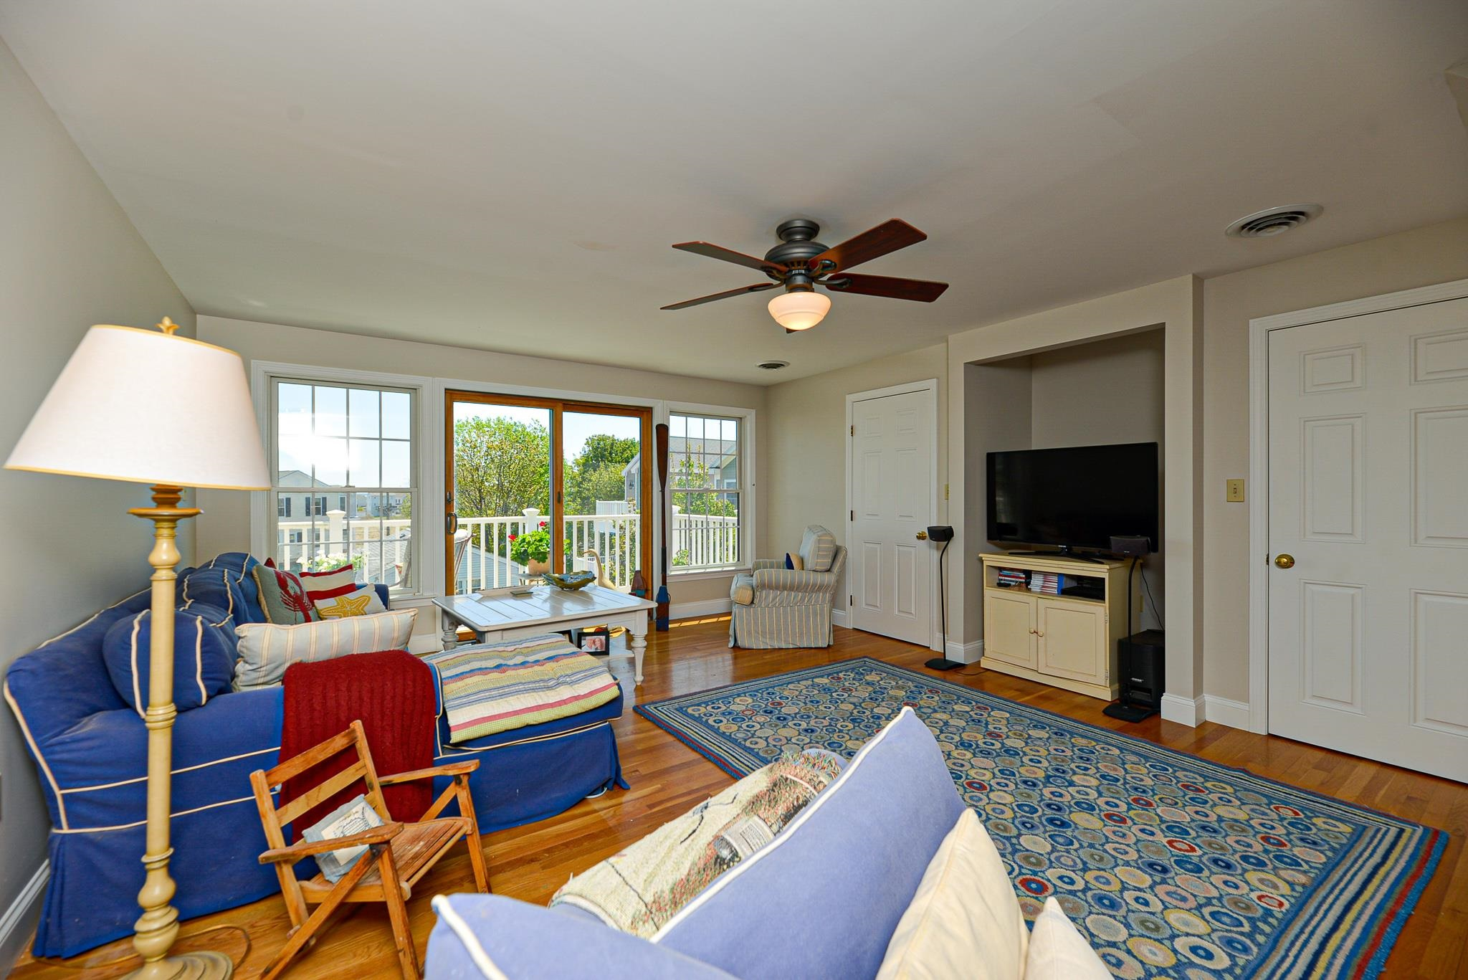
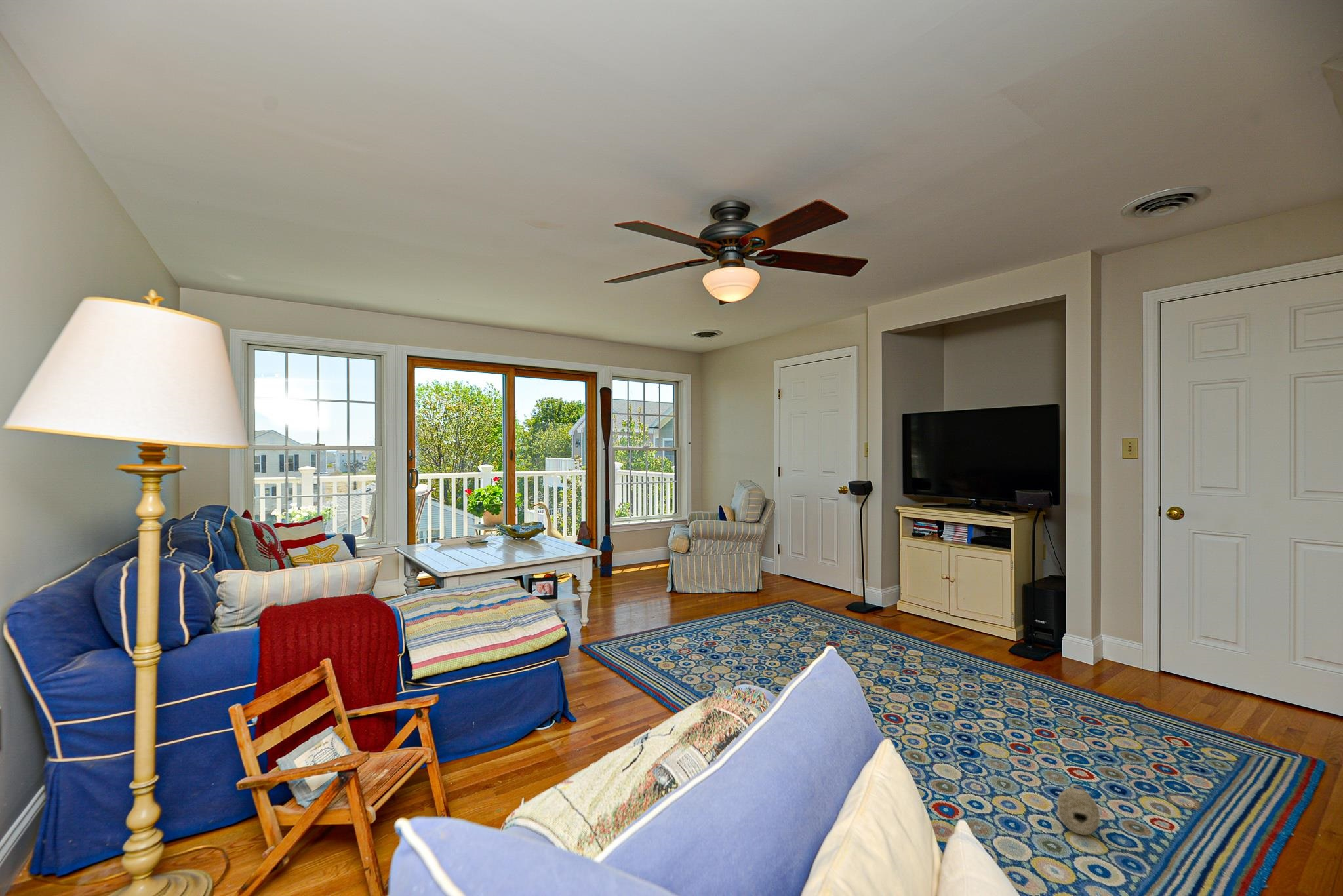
+ decorative ball (1078, 809)
